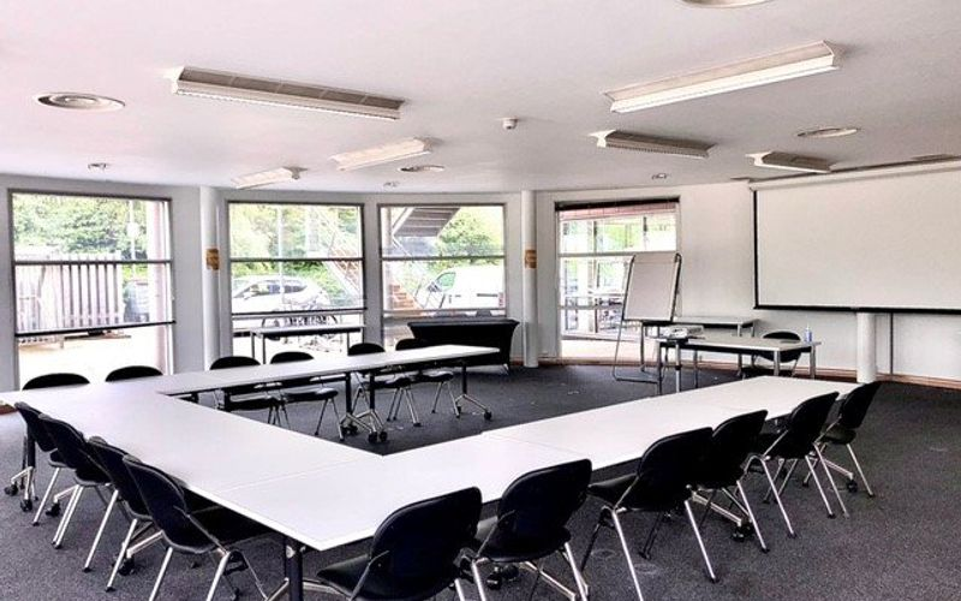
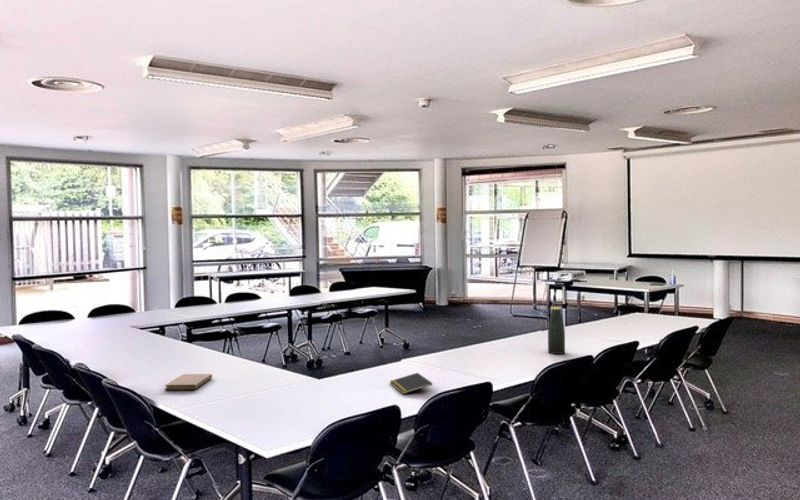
+ notepad (410, 383)
+ bottle (556, 330)
+ notebook (189, 381)
